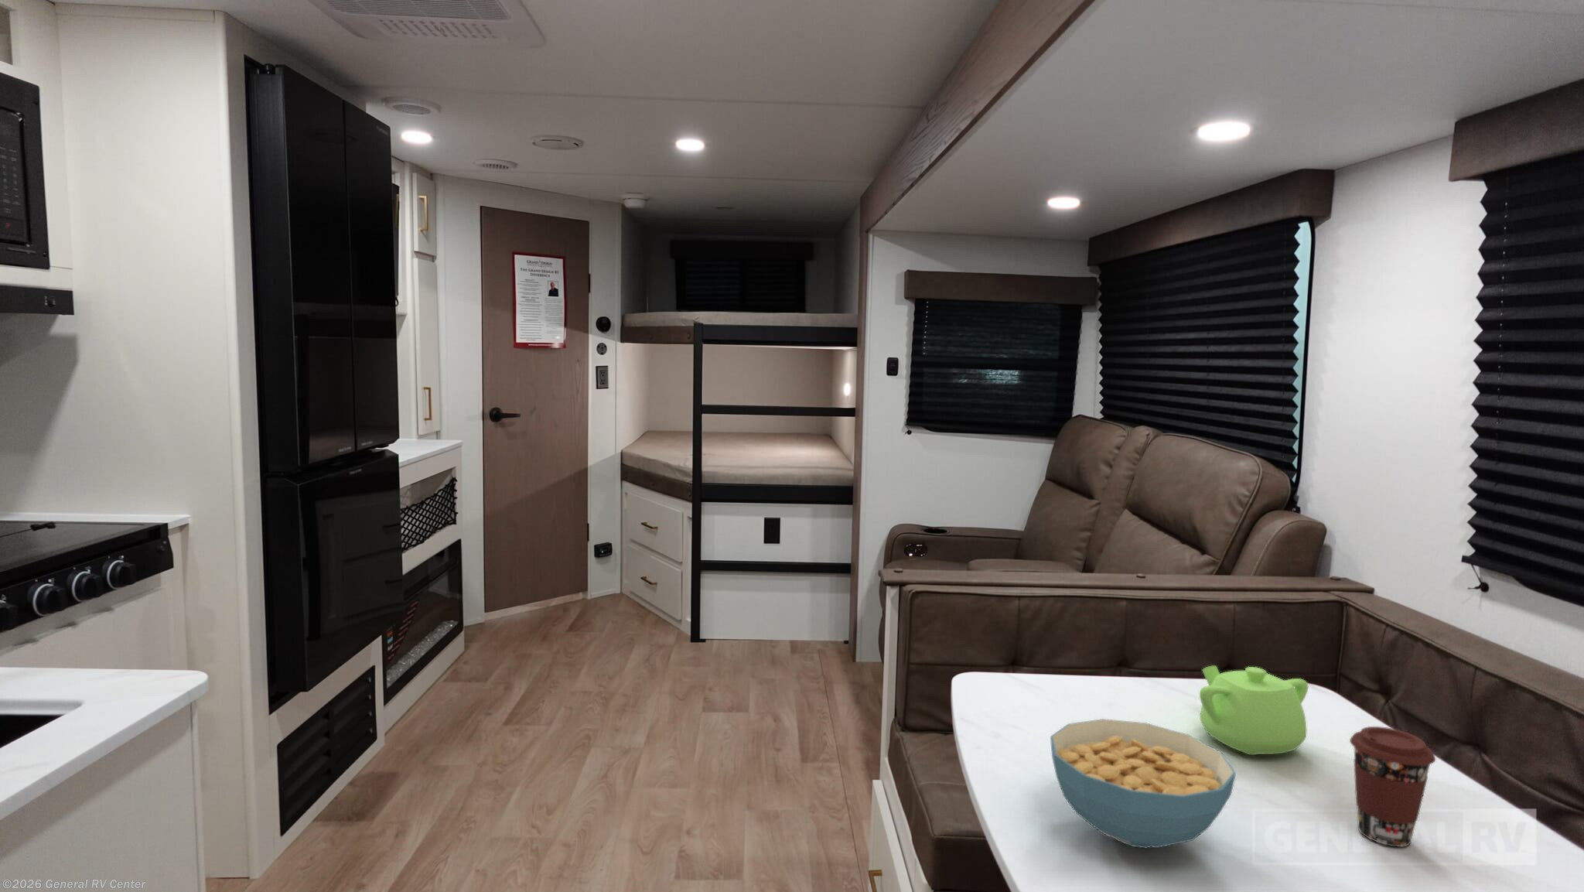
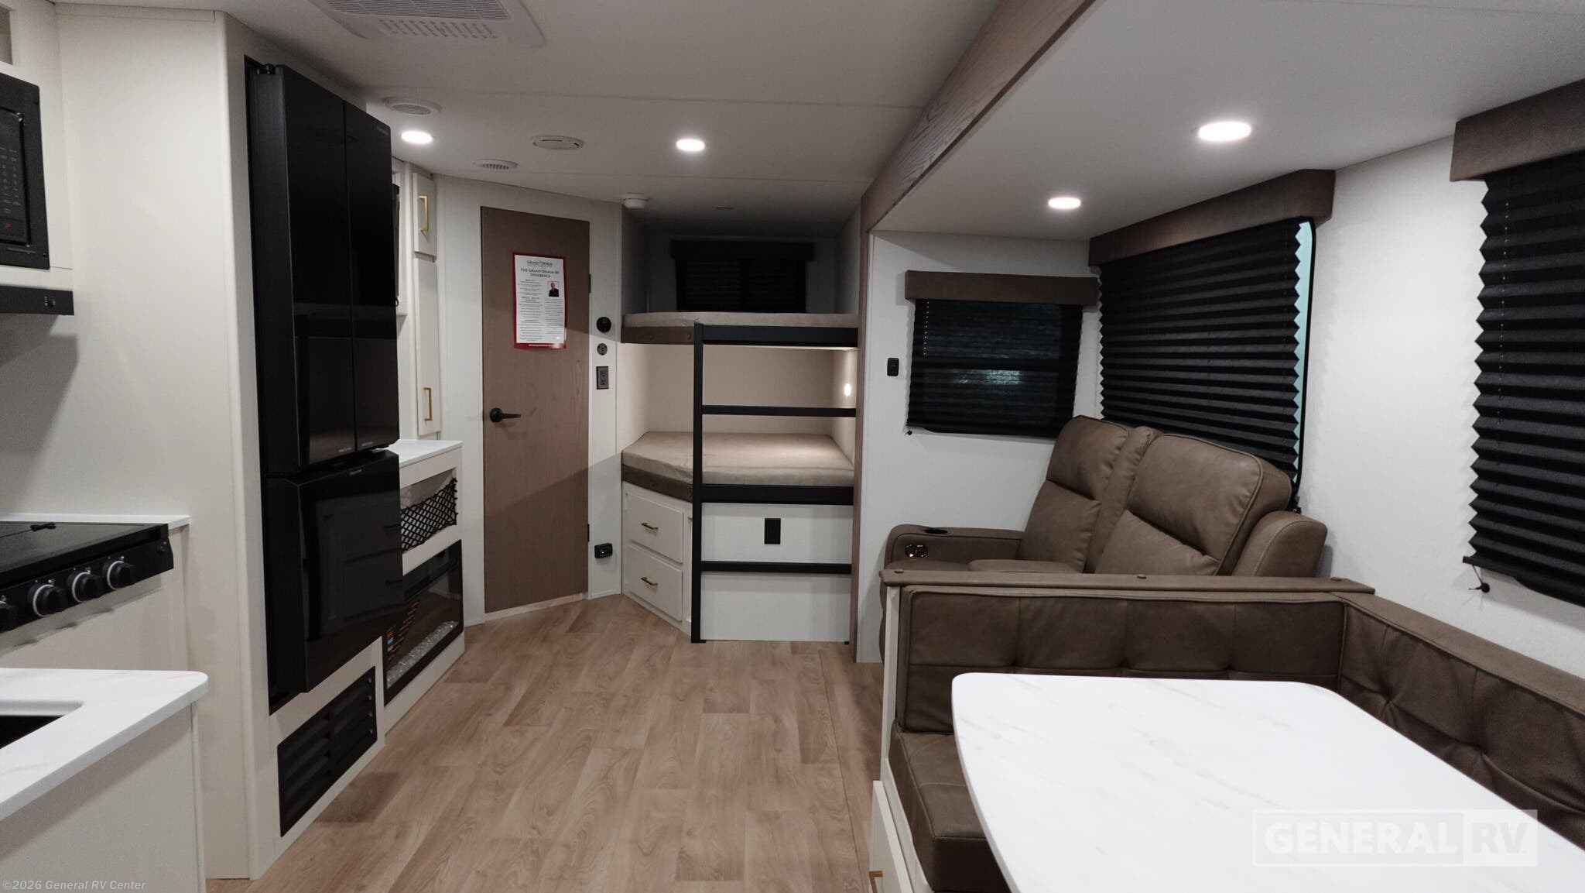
- teapot (1242, 701)
- coffee cup (1388, 786)
- cereal bowl (1136, 794)
